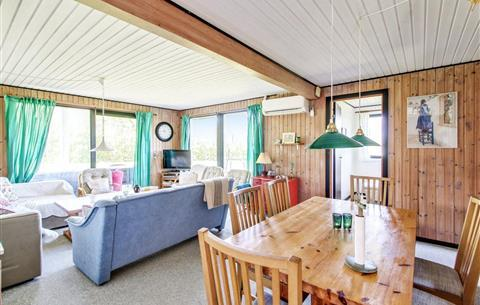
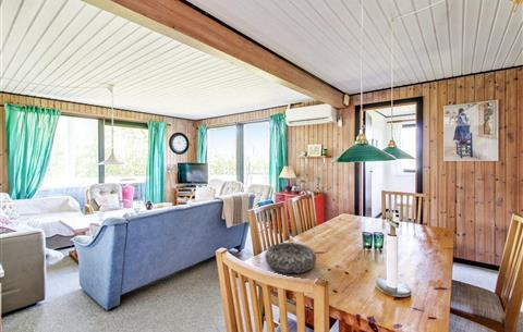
+ decorative bowl (290, 257)
